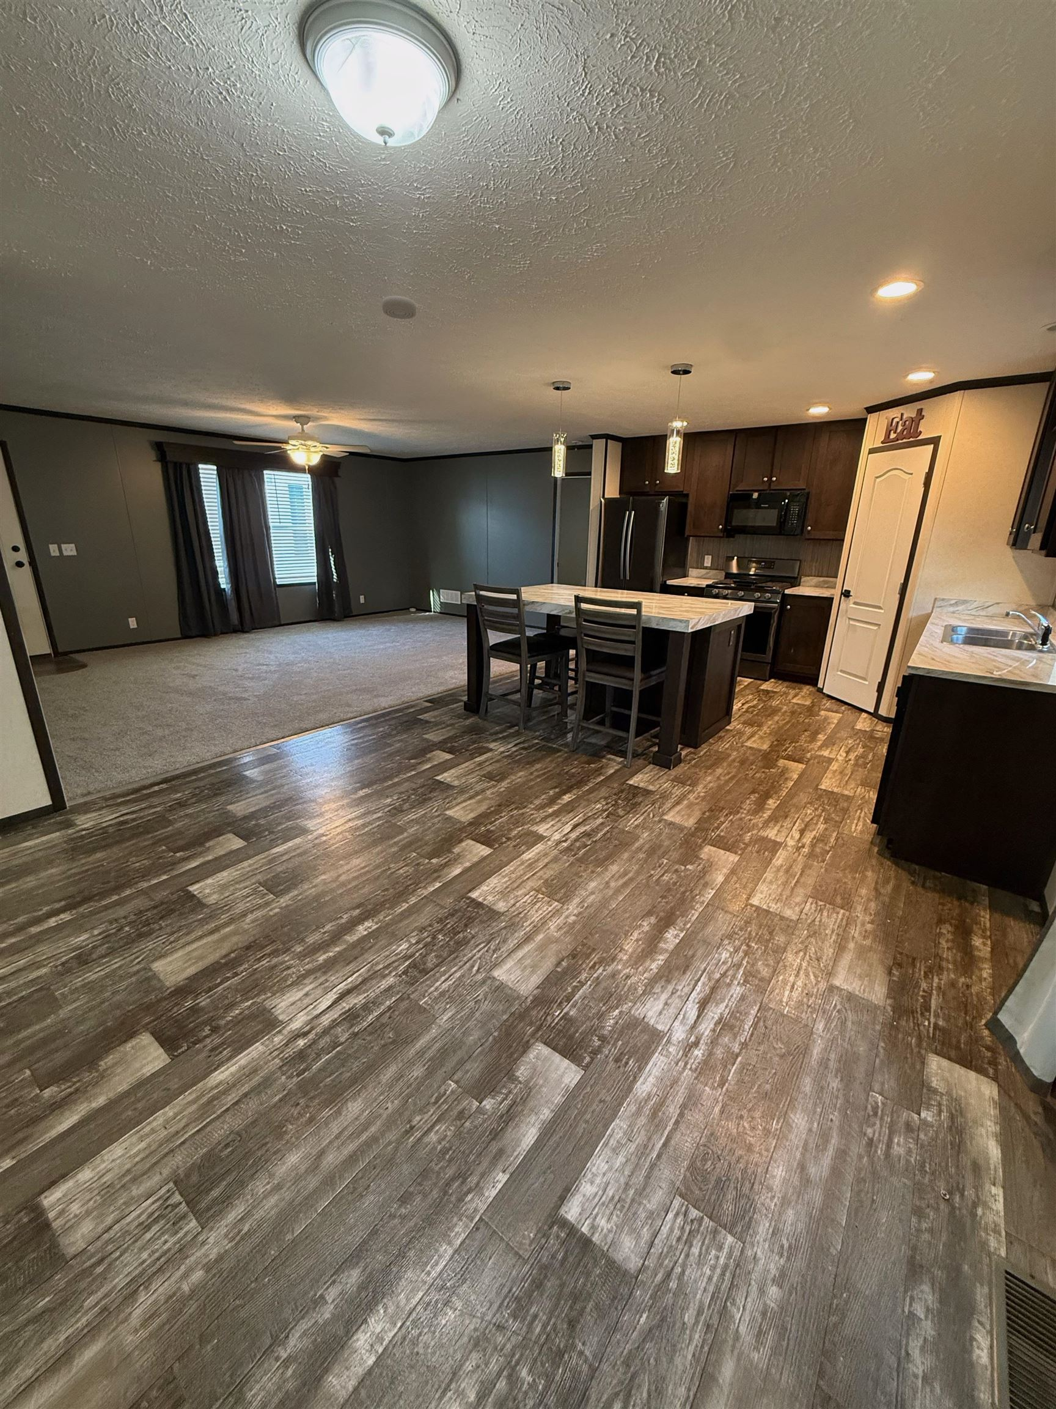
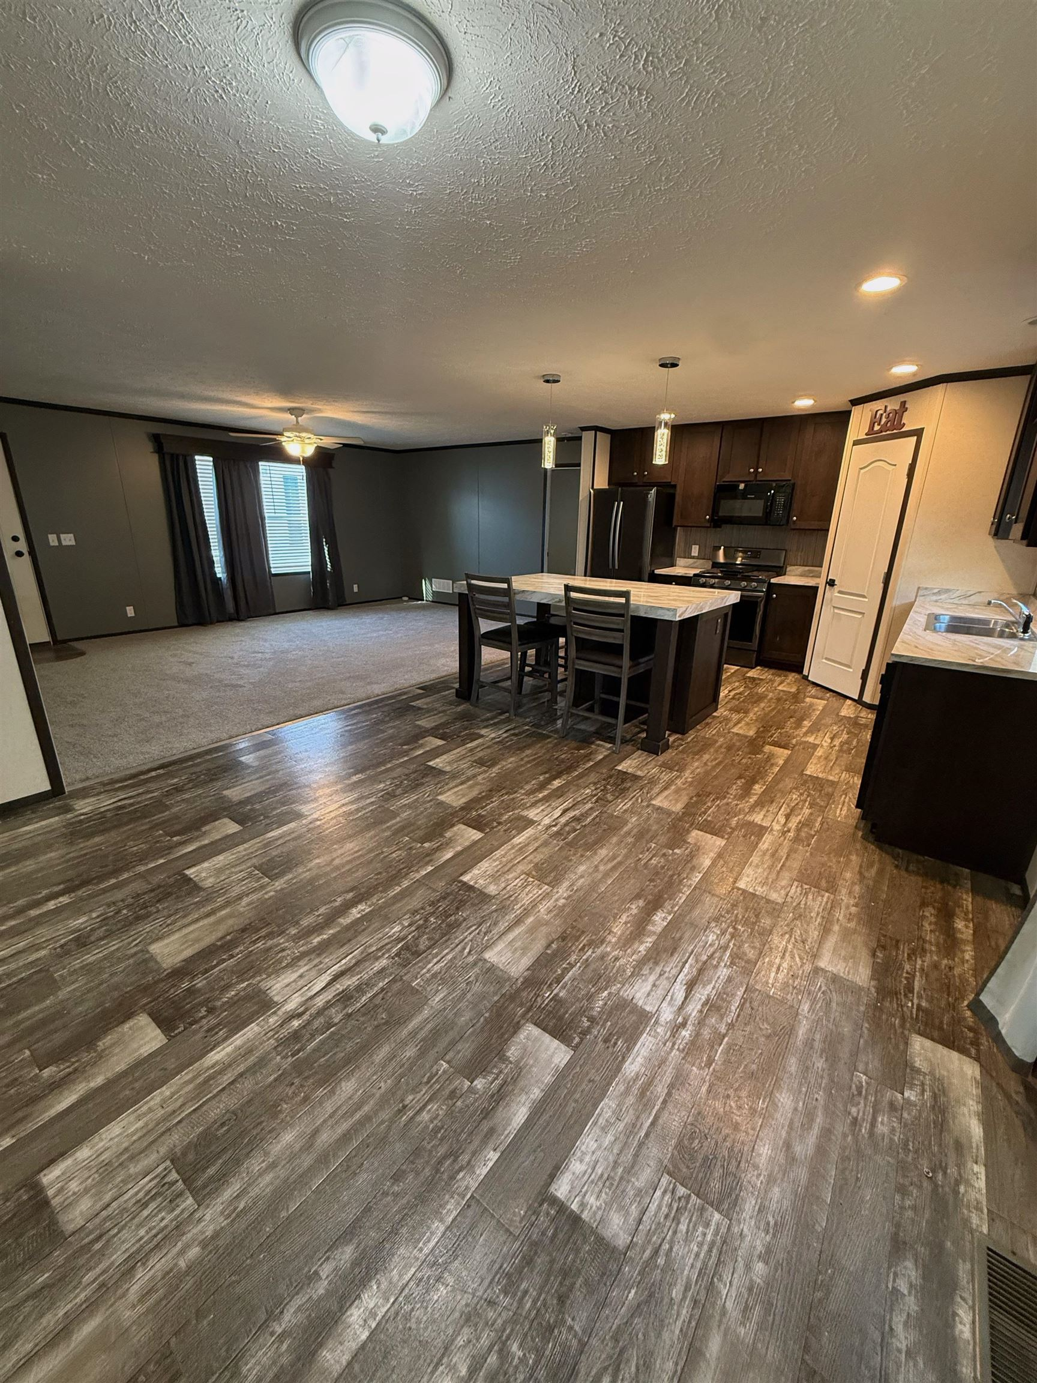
- smoke detector (399, 307)
